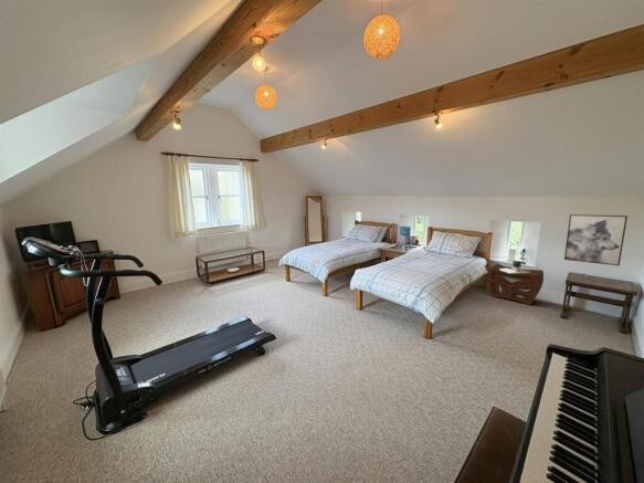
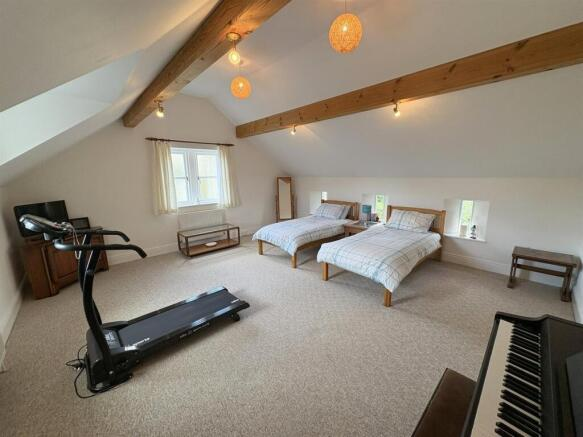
- wall art (593, 239)
- nightstand (514, 279)
